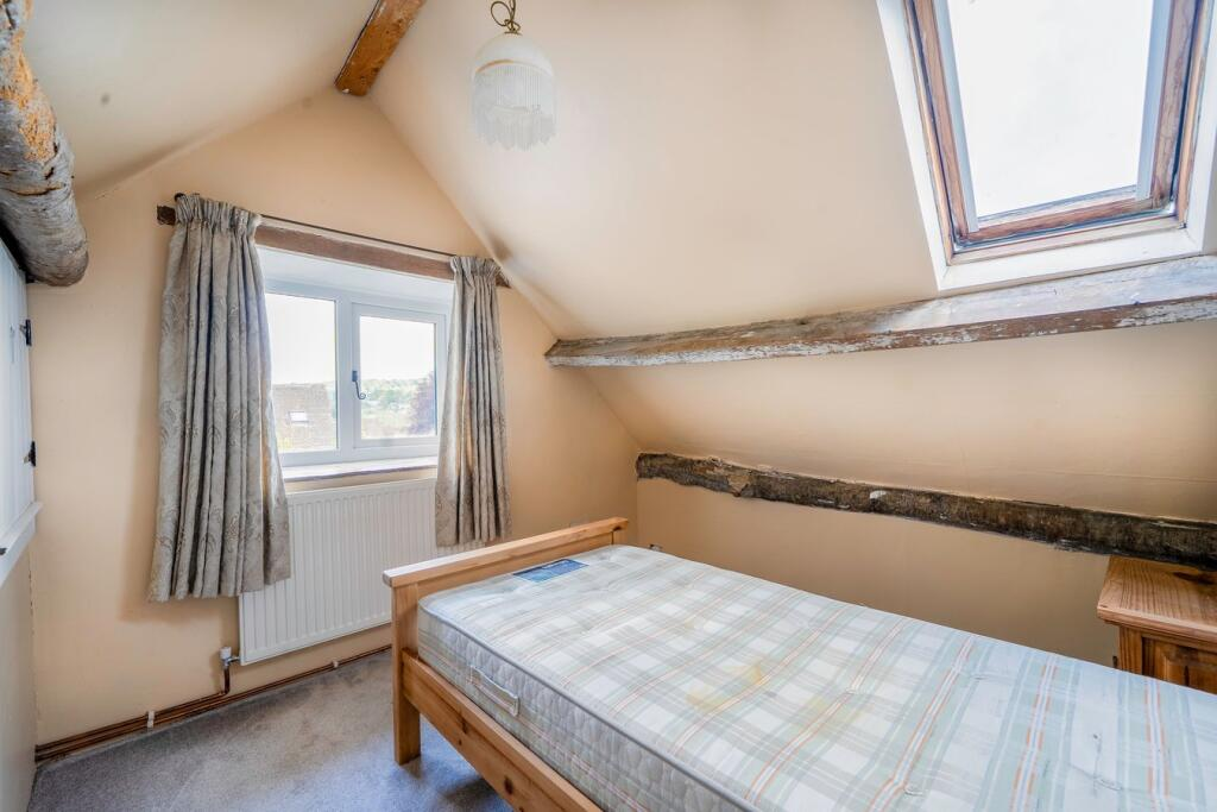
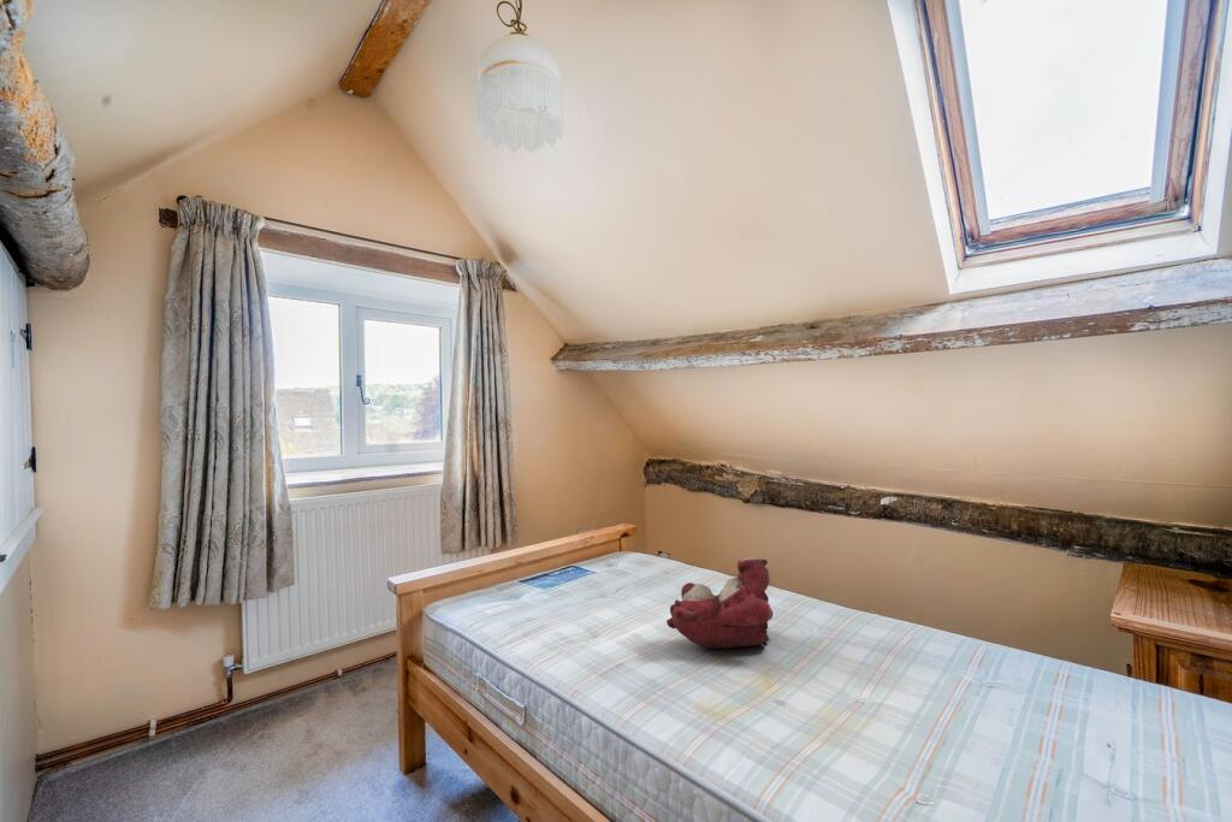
+ teddy bear (718, 602)
